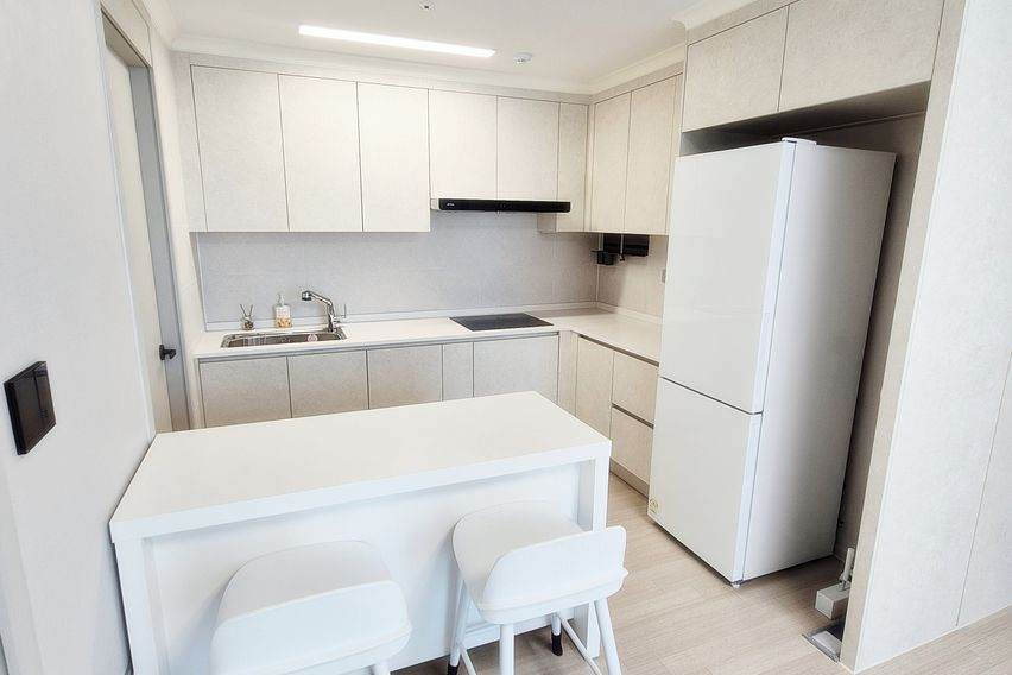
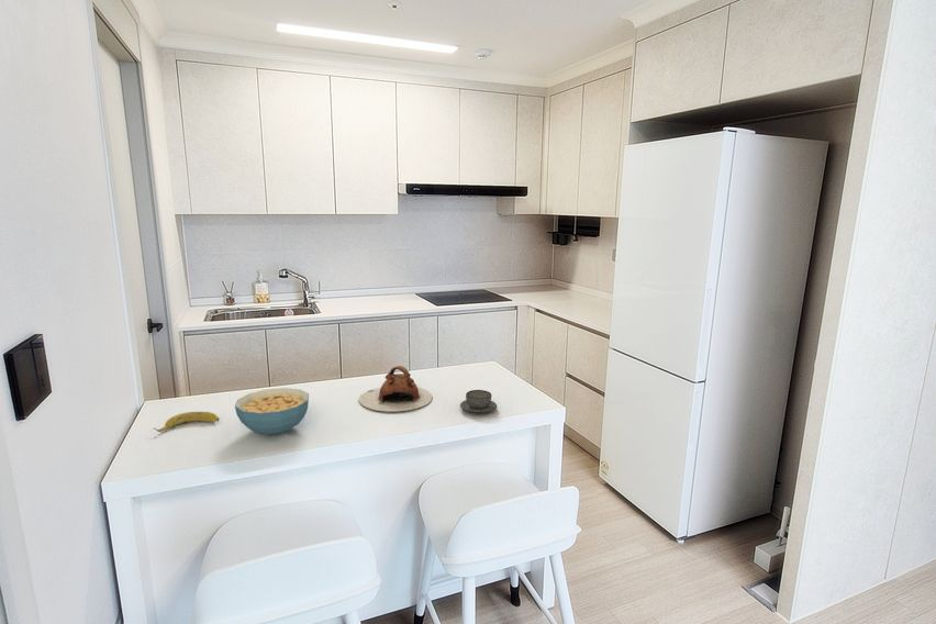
+ teapot (395, 381)
+ cereal bowl (274, 415)
+ teacup (478, 401)
+ banana (188, 421)
